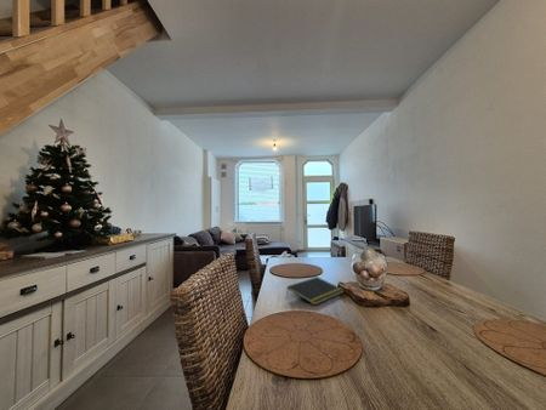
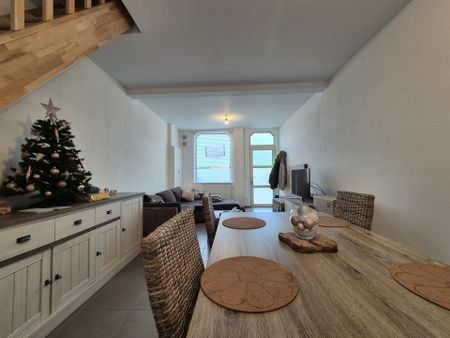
- notepad (315, 289)
